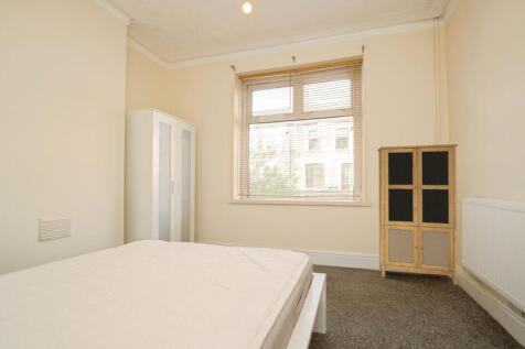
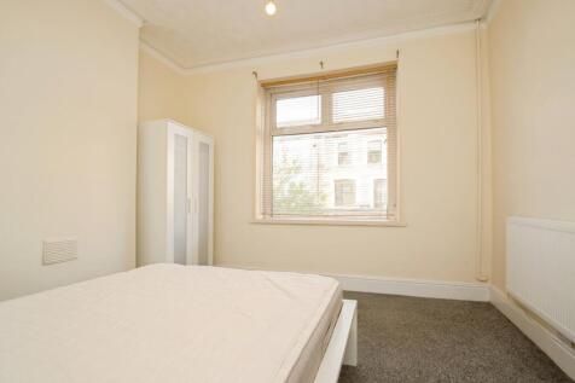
- cabinet (414, 211)
